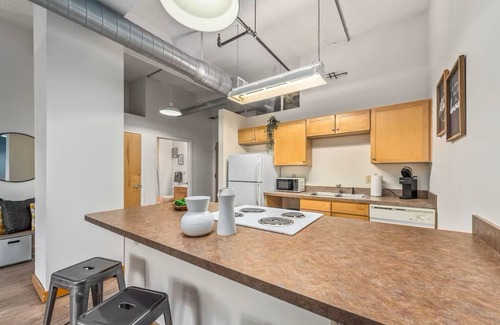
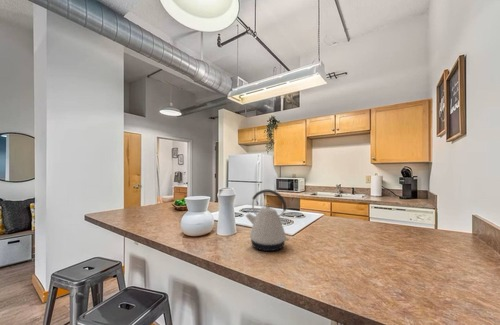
+ kettle (266, 217)
